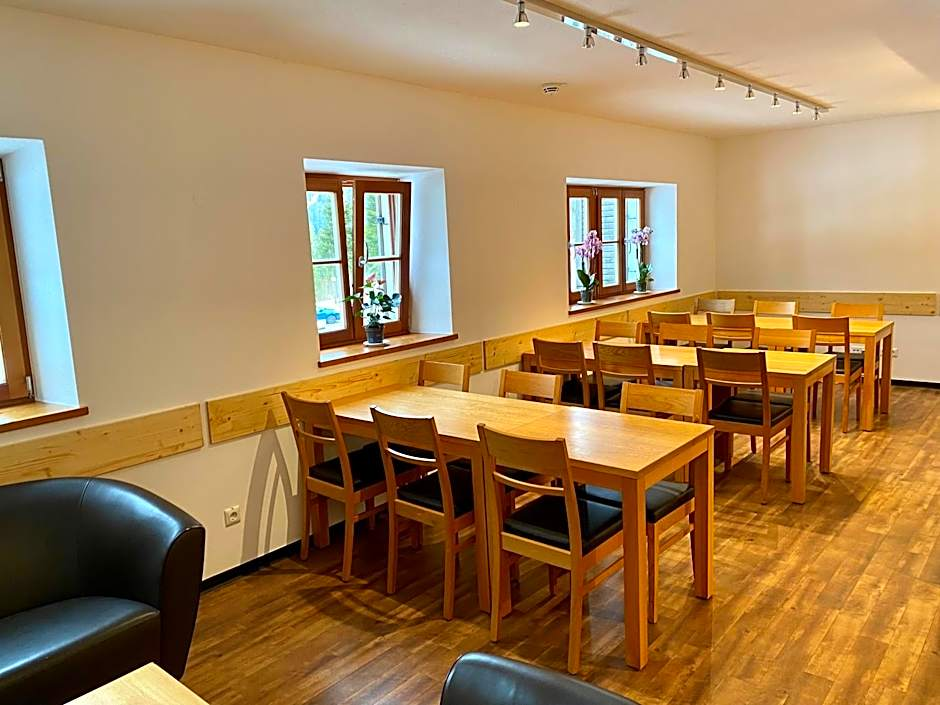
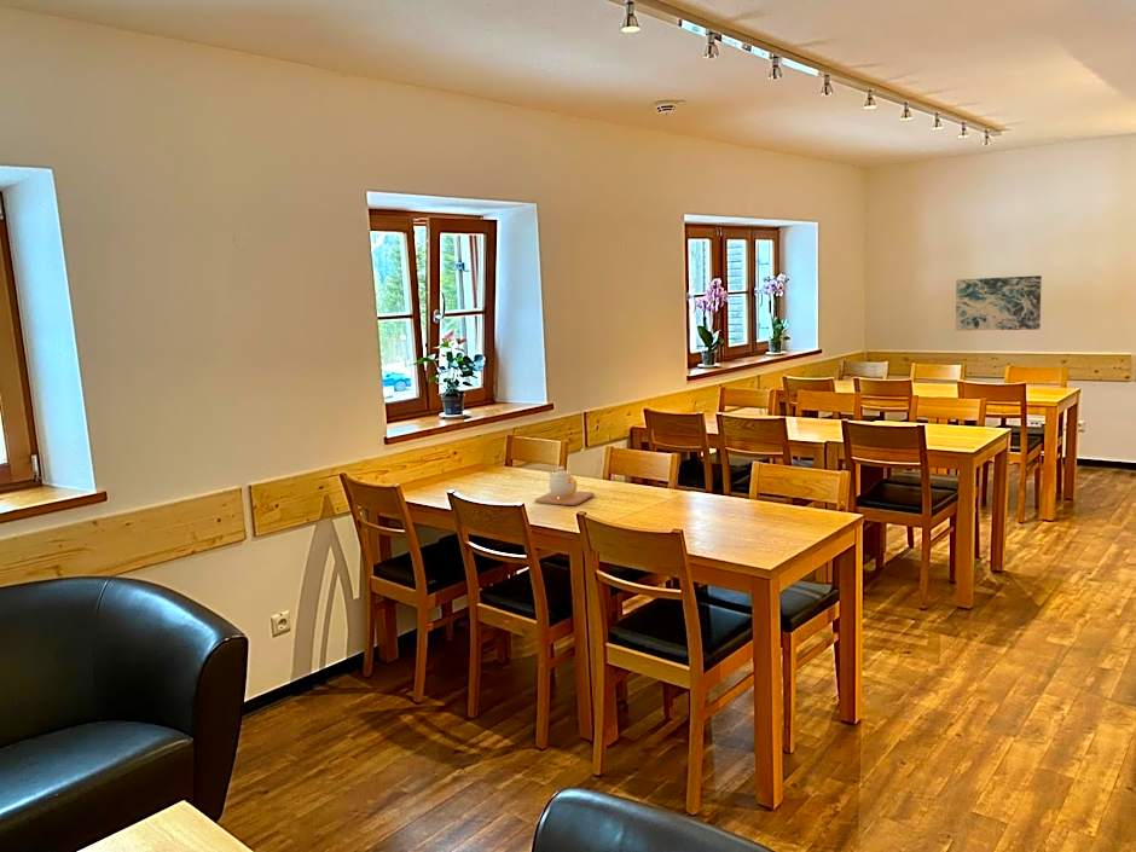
+ wall art (997, 303)
+ teapot (563, 482)
